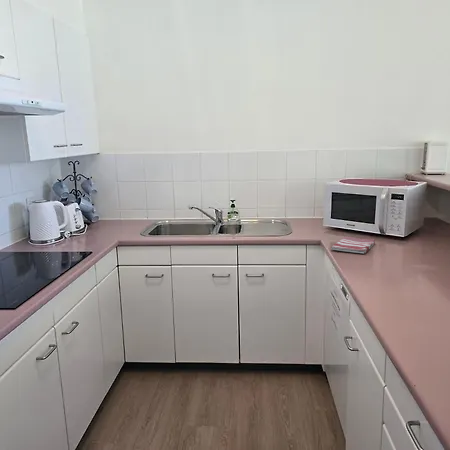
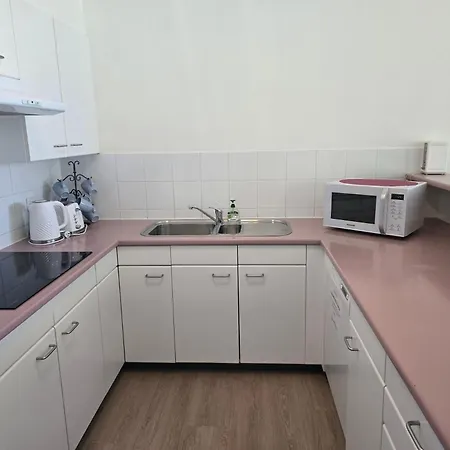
- dish towel (353, 244)
